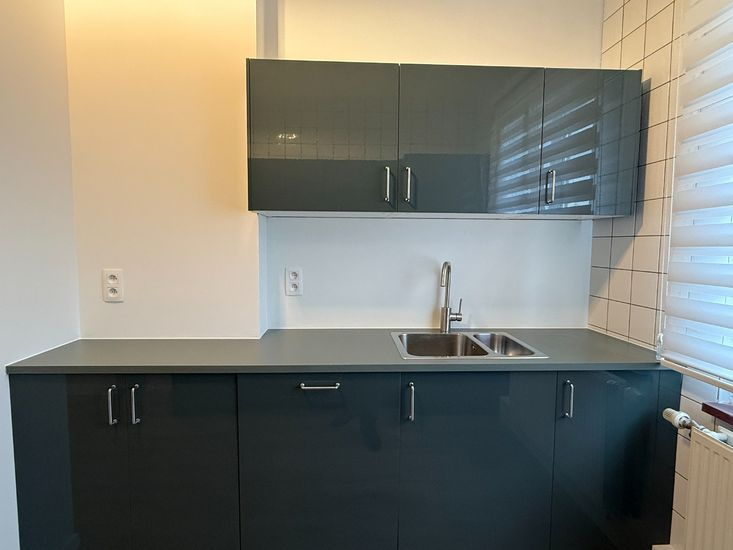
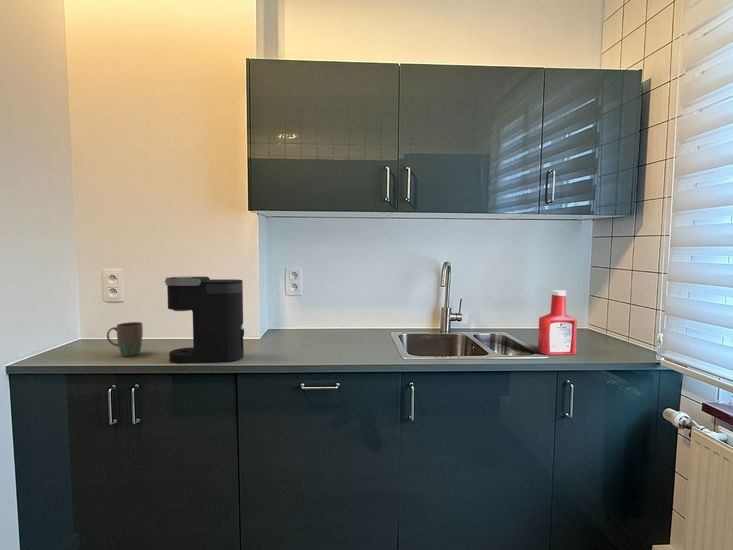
+ coffee maker (205, 318)
+ soap bottle (557, 321)
+ mug (124, 339)
